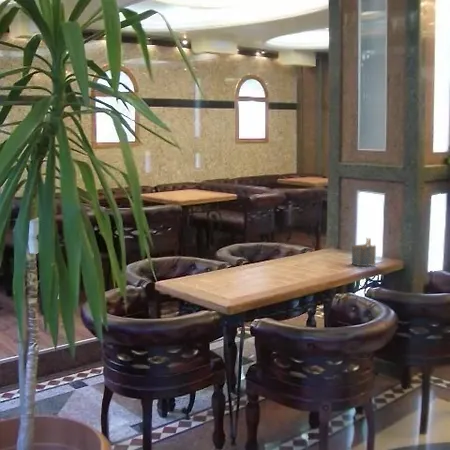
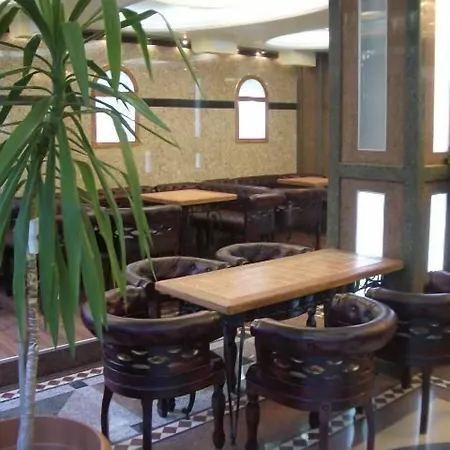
- napkin holder (363, 251)
